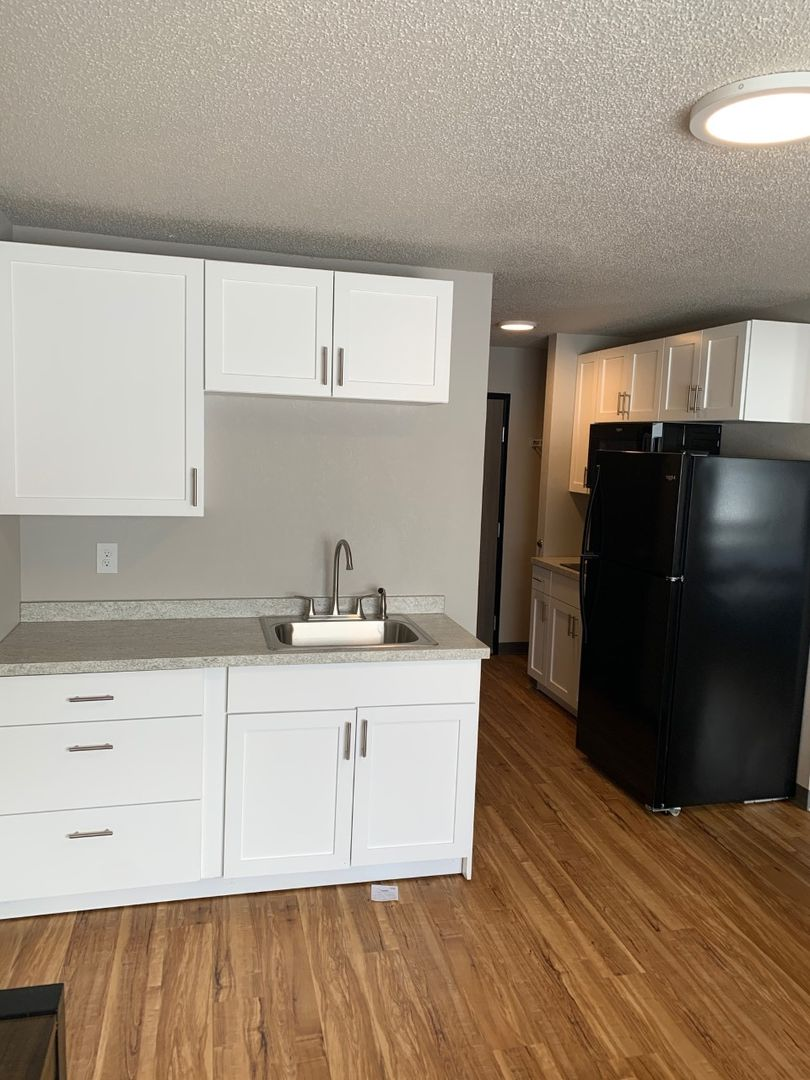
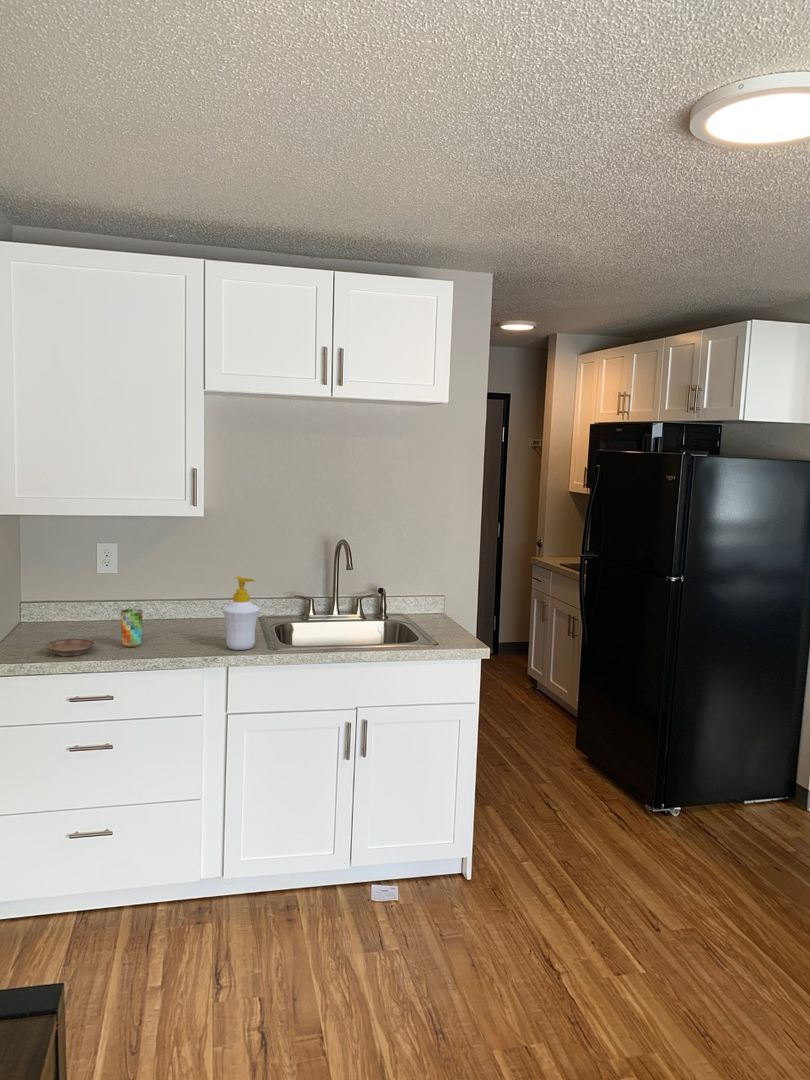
+ cup (131, 628)
+ saucer (70, 647)
+ soap bottle (241, 612)
